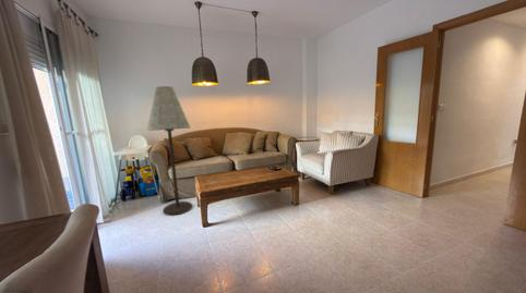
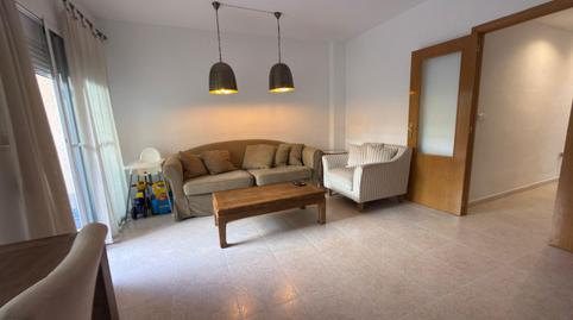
- floor lamp (171, 149)
